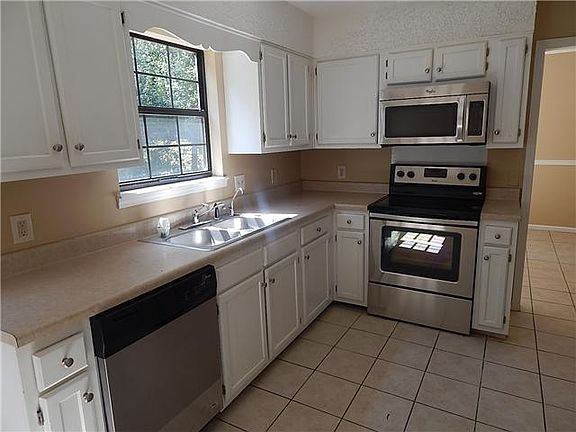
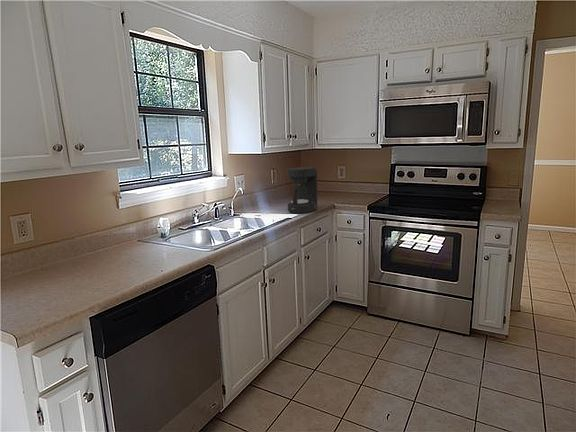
+ coffee maker (301, 189)
